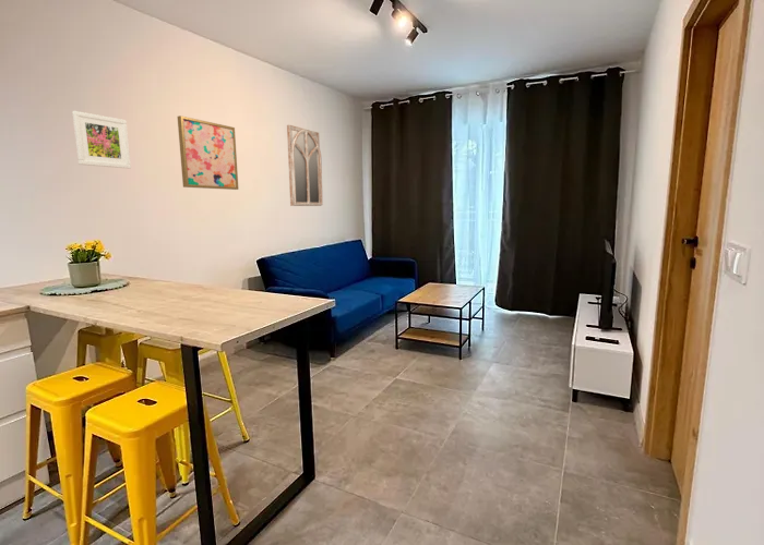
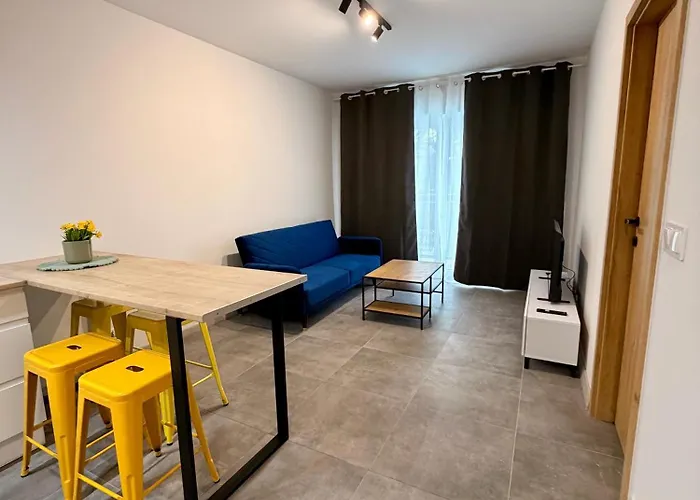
- home mirror (306, 168)
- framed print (103, 141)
- wall art (210, 155)
